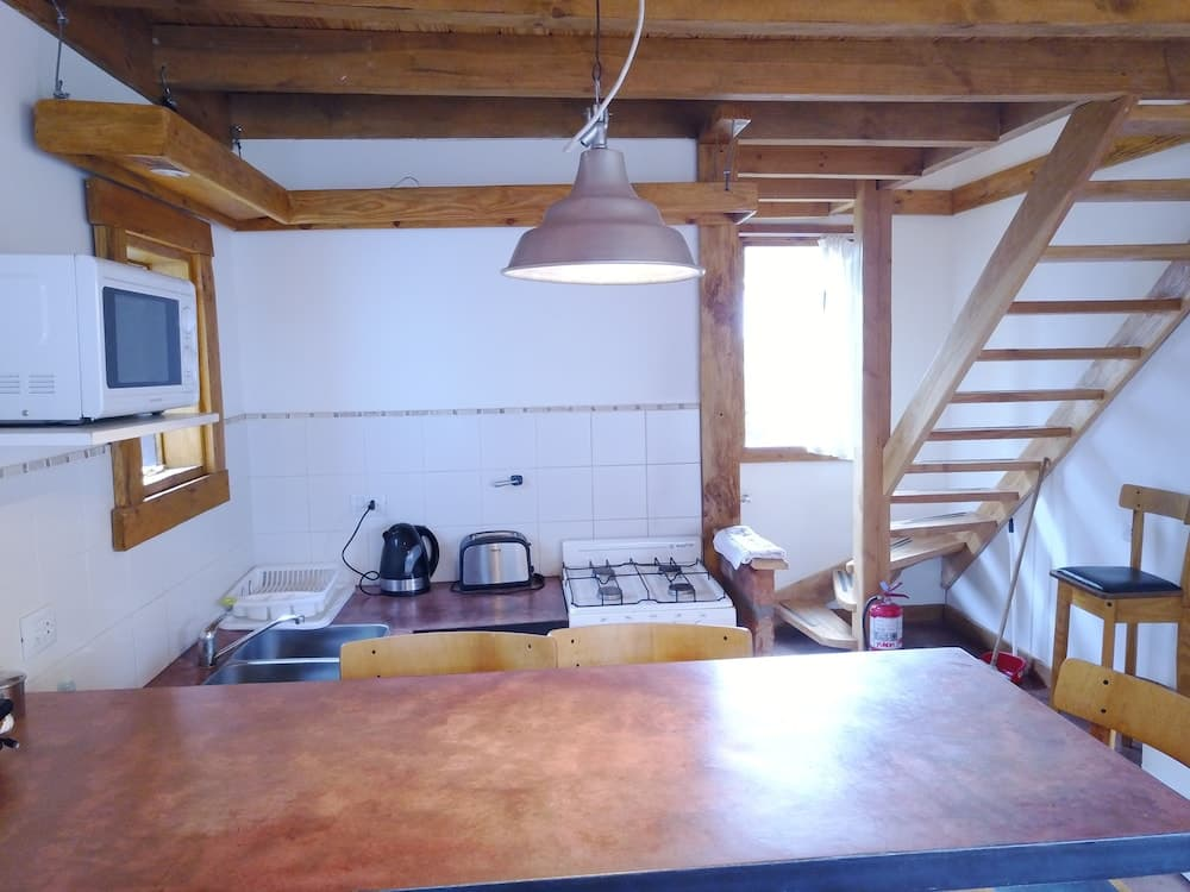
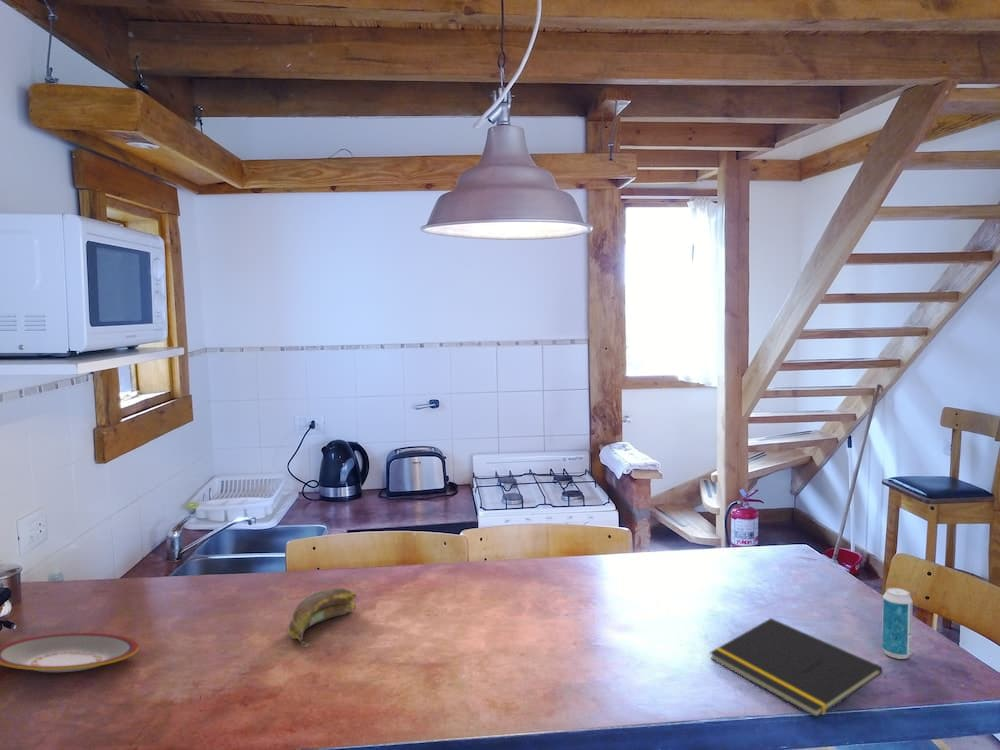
+ beverage can (897, 622)
+ banana (318, 612)
+ notepad (791, 662)
+ plate (66, 655)
